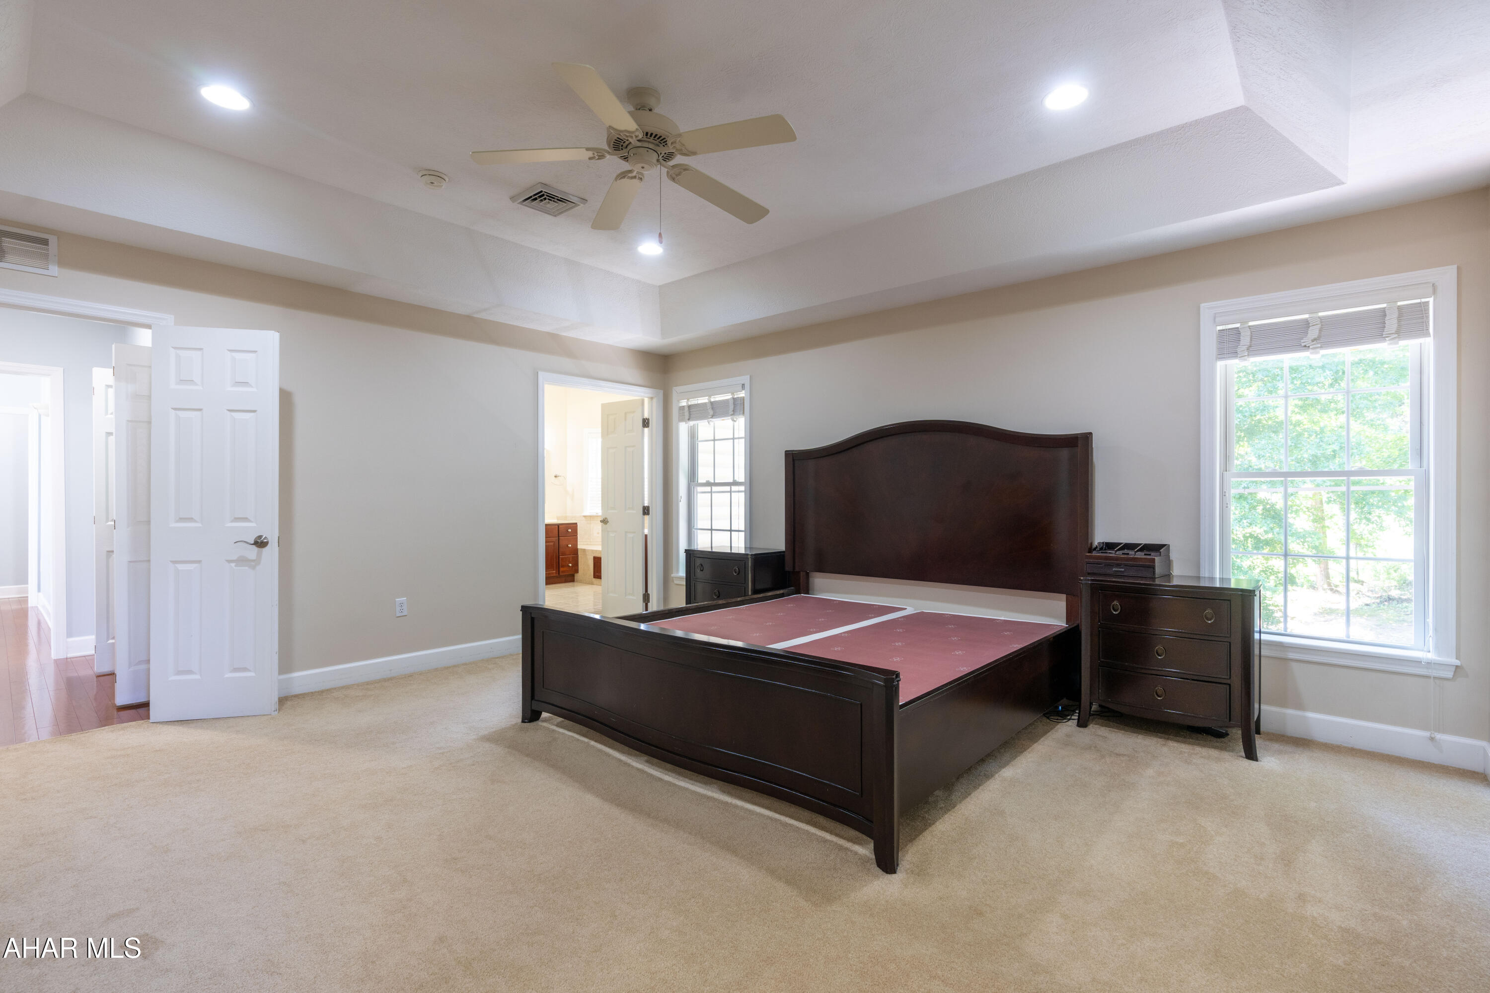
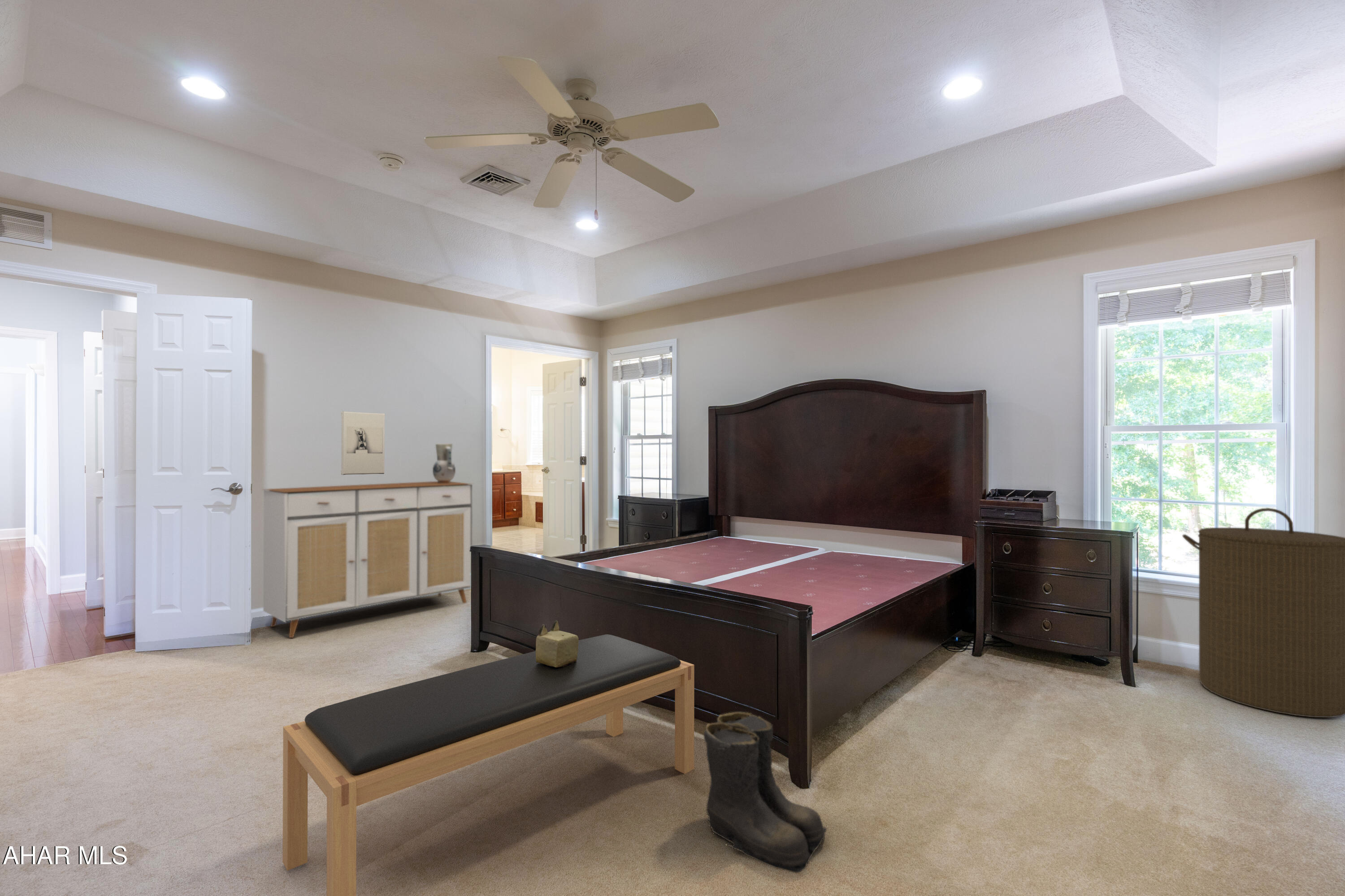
+ sideboard (376, 550)
+ bench (515, 743)
+ laundry hamper (1271, 602)
+ wall sculpture (363, 443)
+ vase (444, 463)
+ boots (762, 783)
+ decorative box (557, 643)
